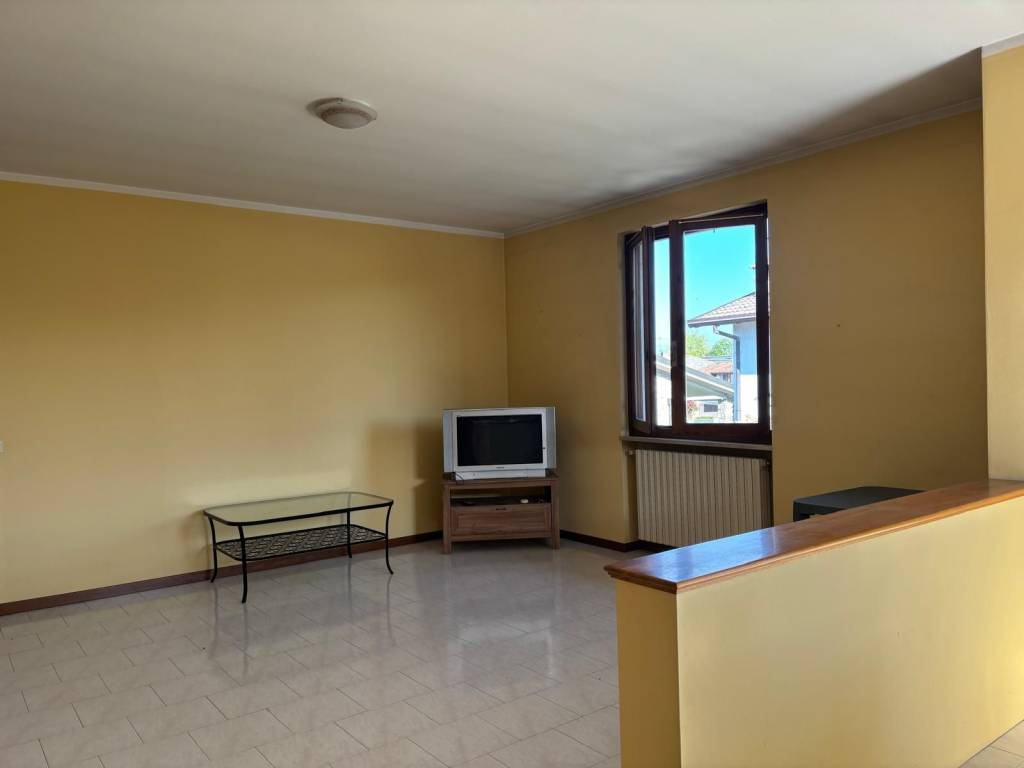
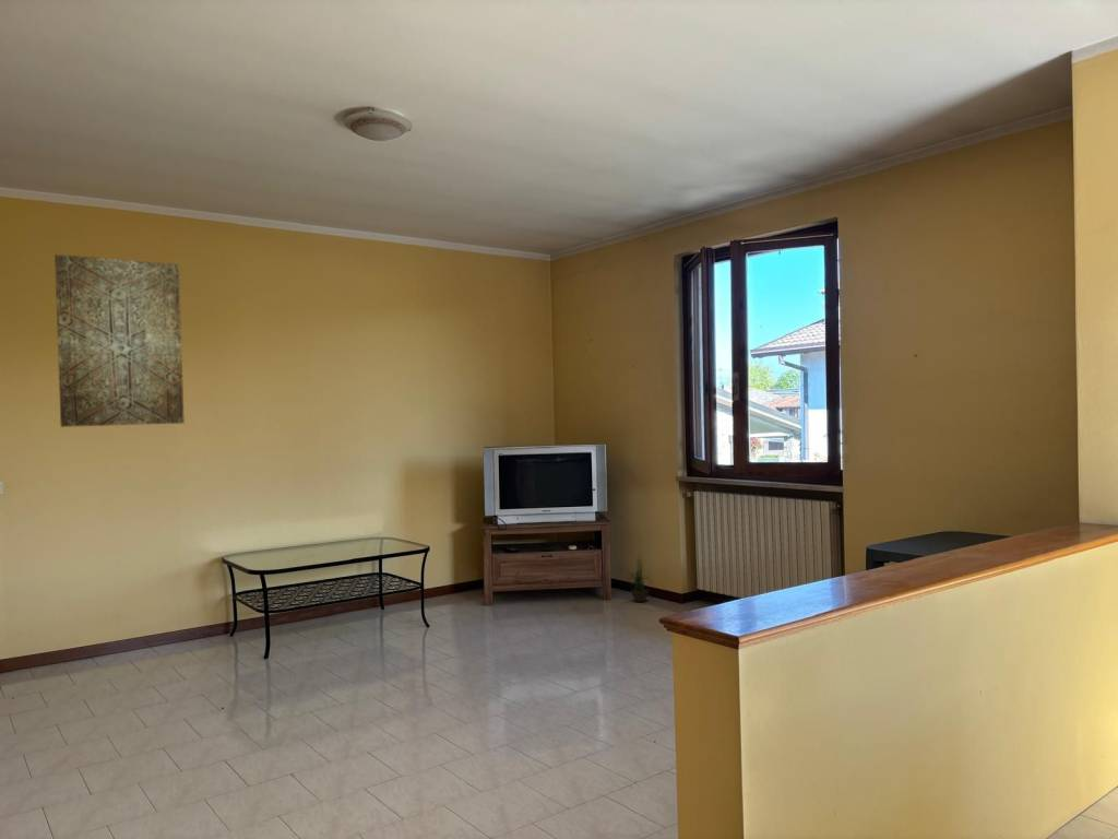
+ wall art (121, 342)
+ potted plant (638, 574)
